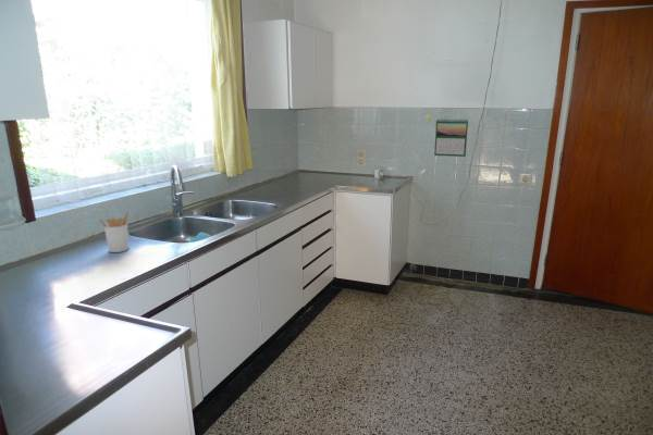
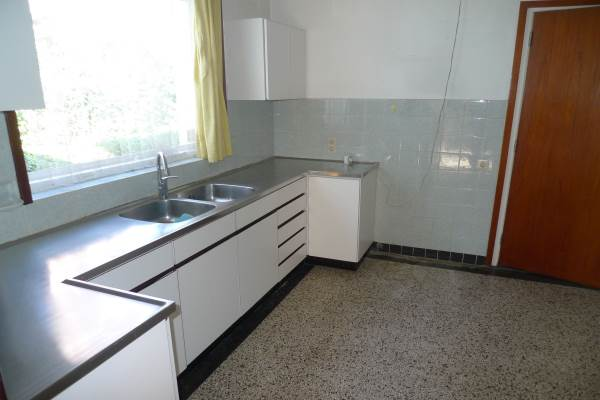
- calendar (451, 137)
- utensil holder (116, 232)
